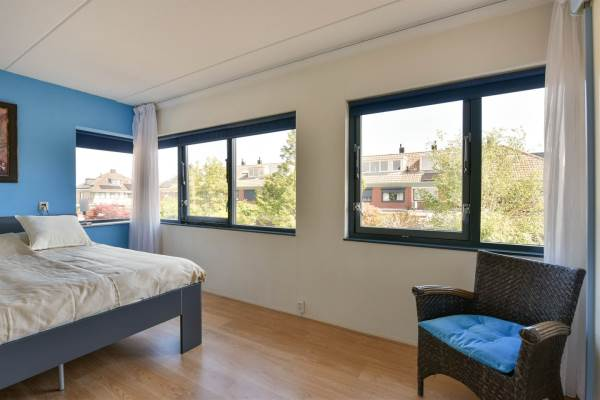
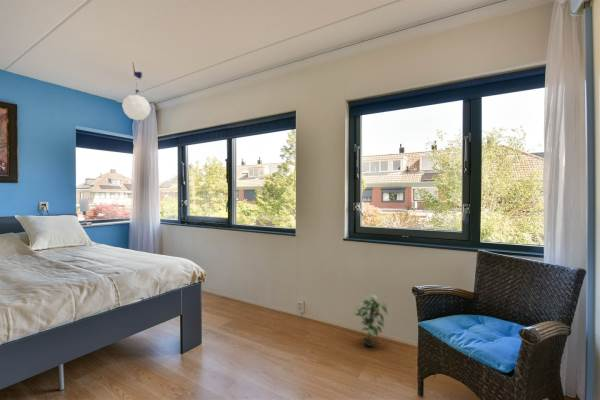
+ potted plant (371, 318)
+ pendant lamp (136, 91)
